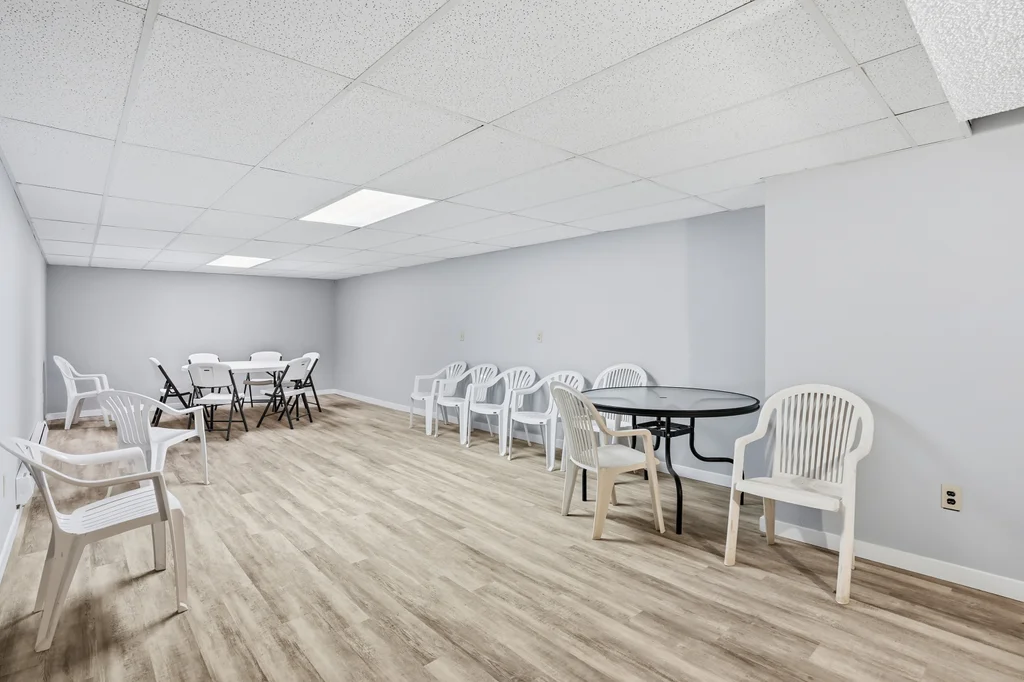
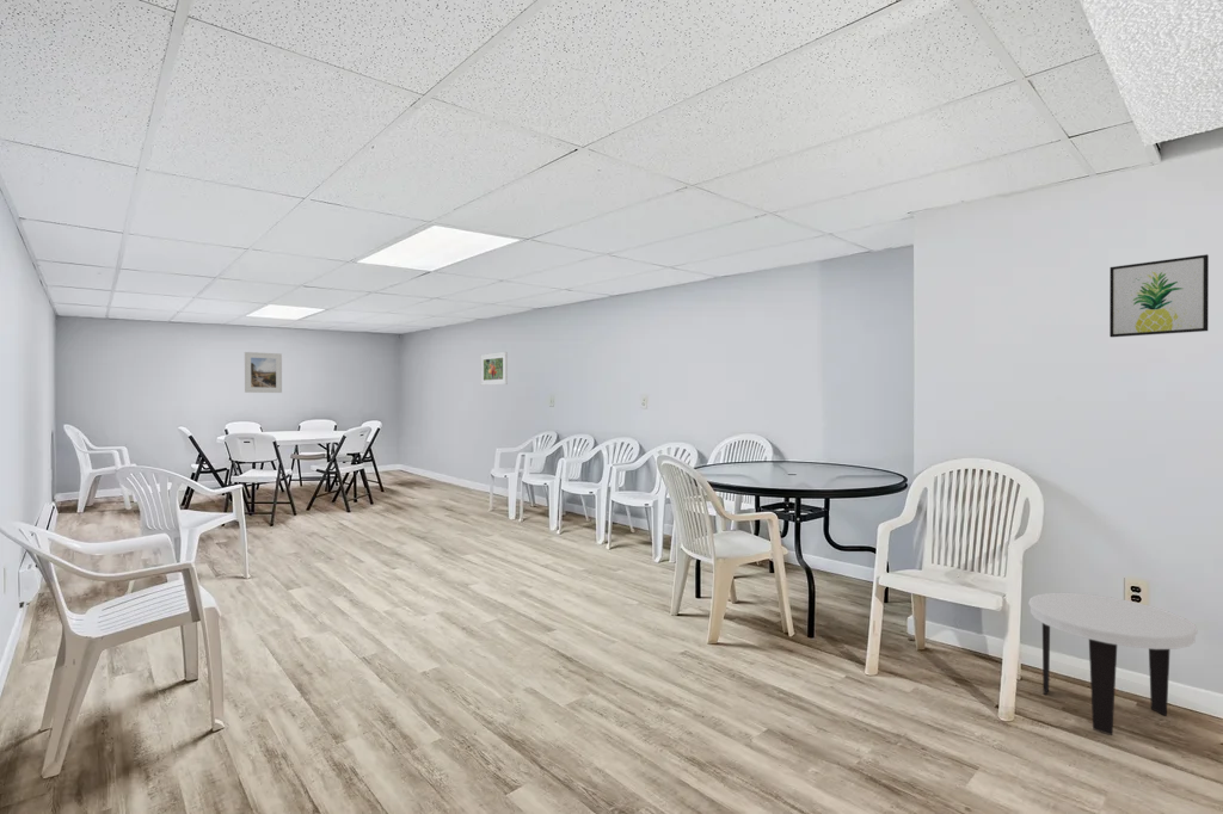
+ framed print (263, 372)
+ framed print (493, 369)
+ wall art (1156, 297)
+ side table (1107, 661)
